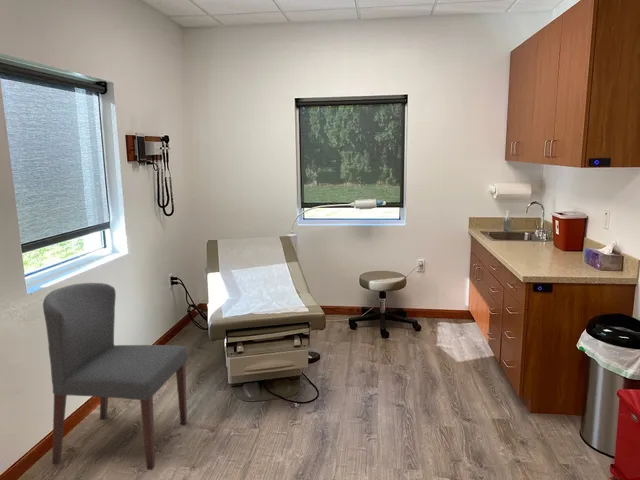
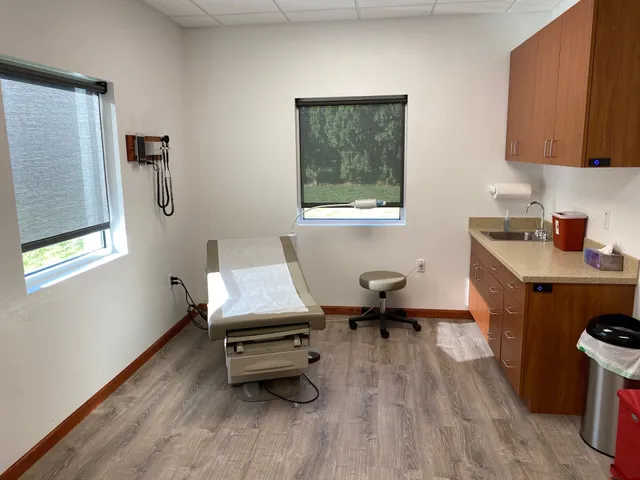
- chair (116, 367)
